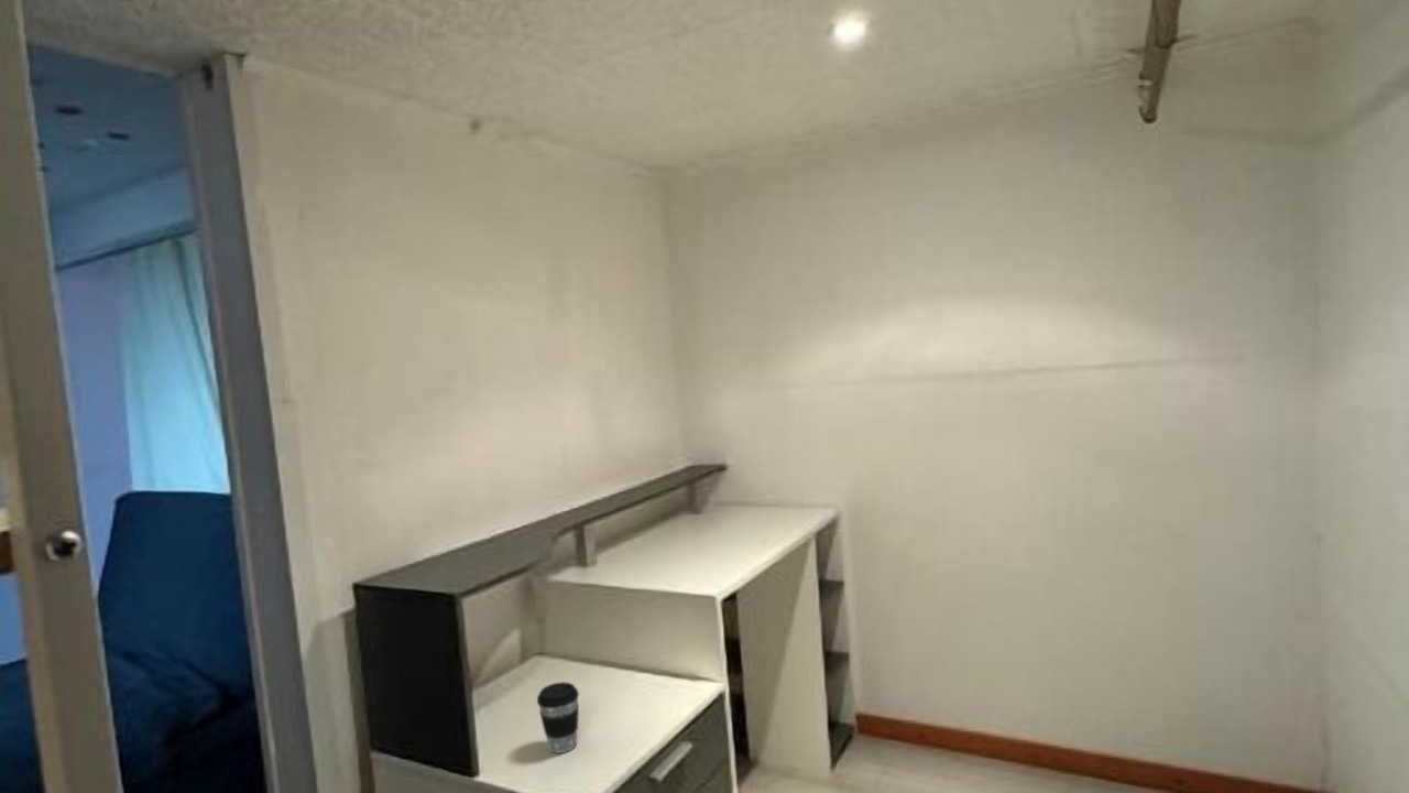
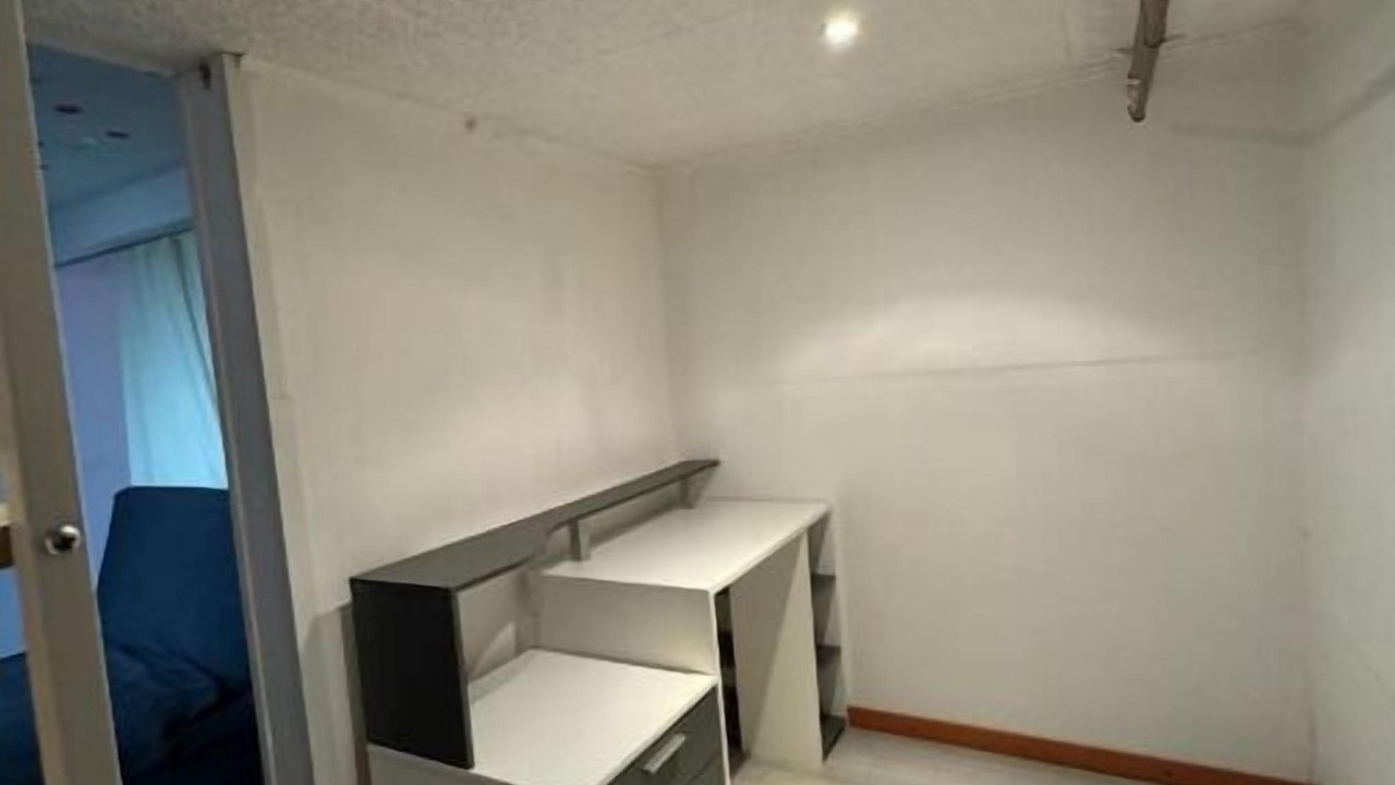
- coffee cup (559, 717)
